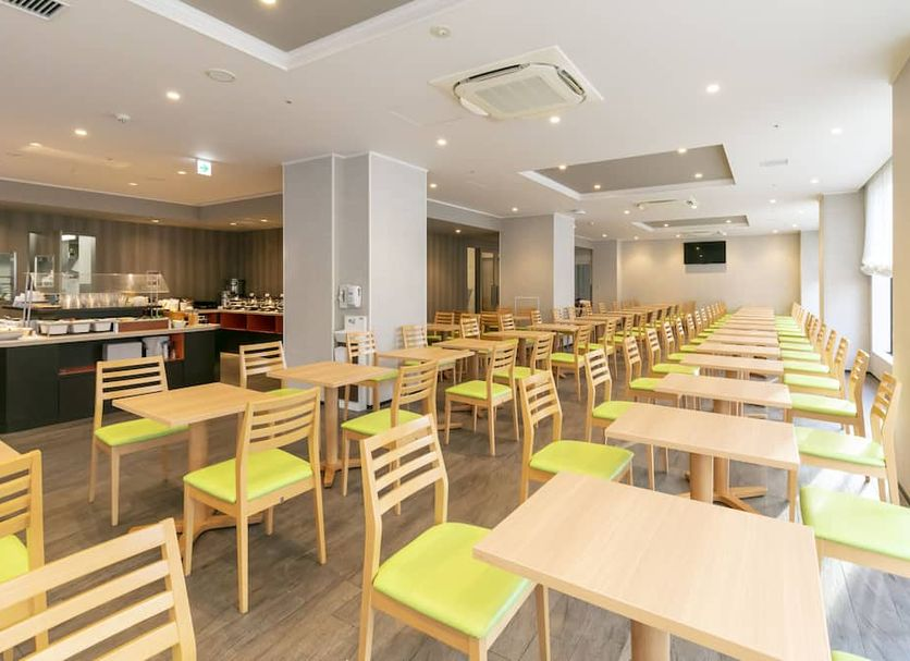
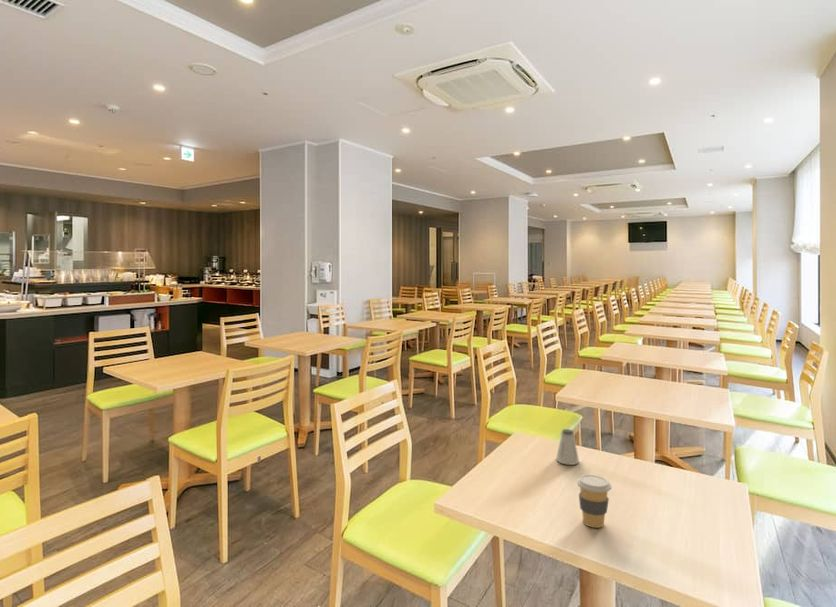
+ saltshaker (567, 445)
+ coffee cup (593, 501)
